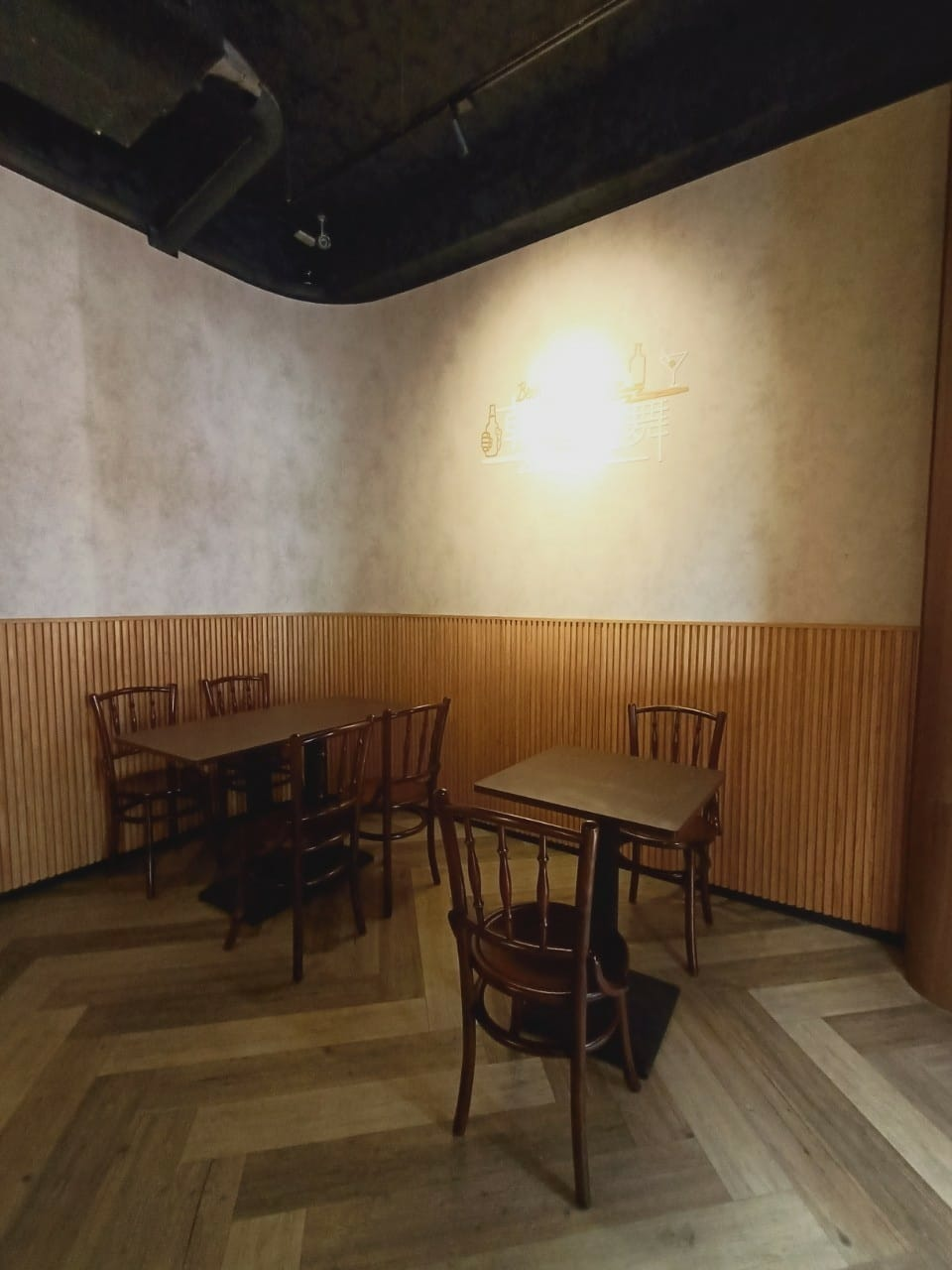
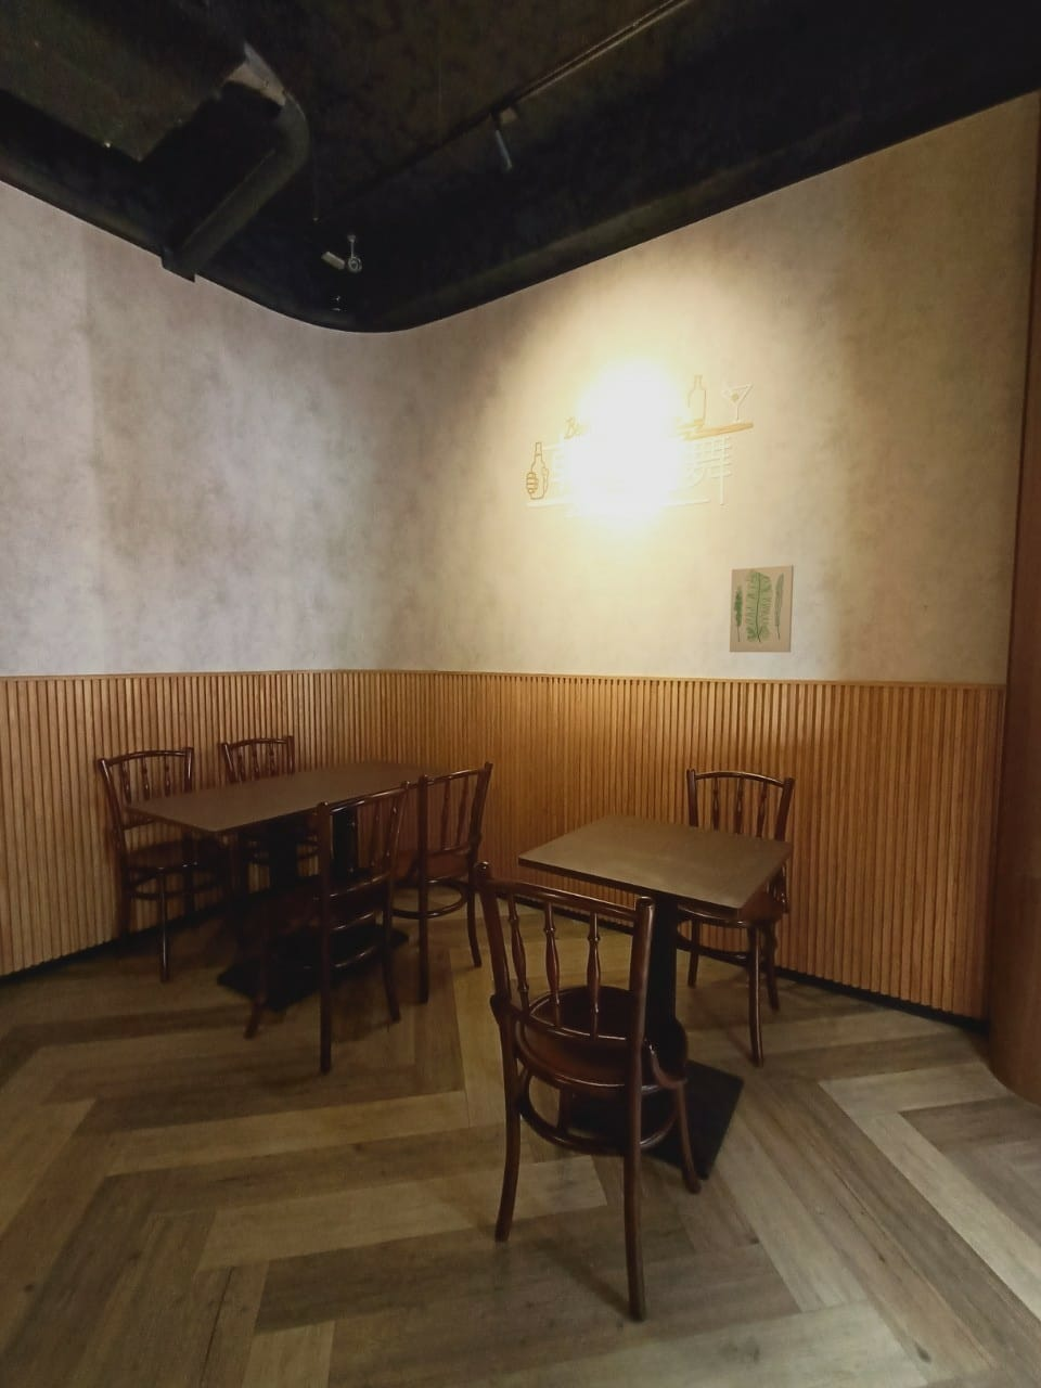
+ wall art (760, 610)
